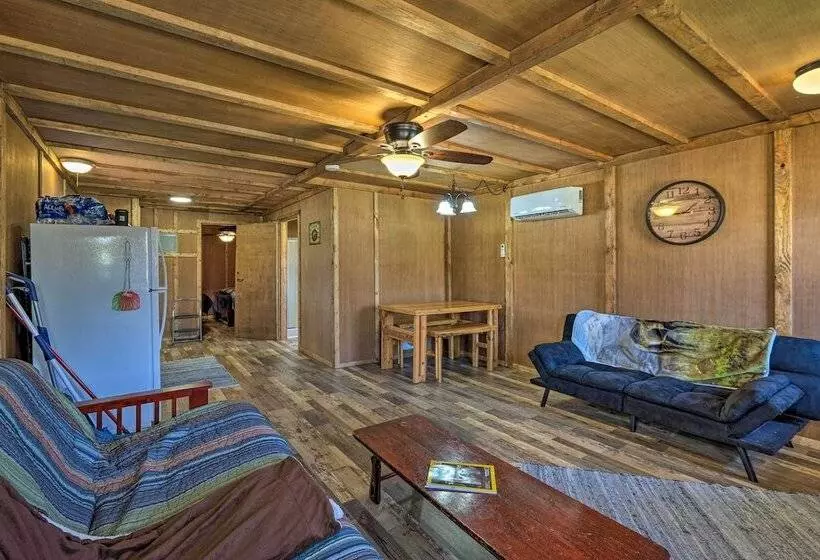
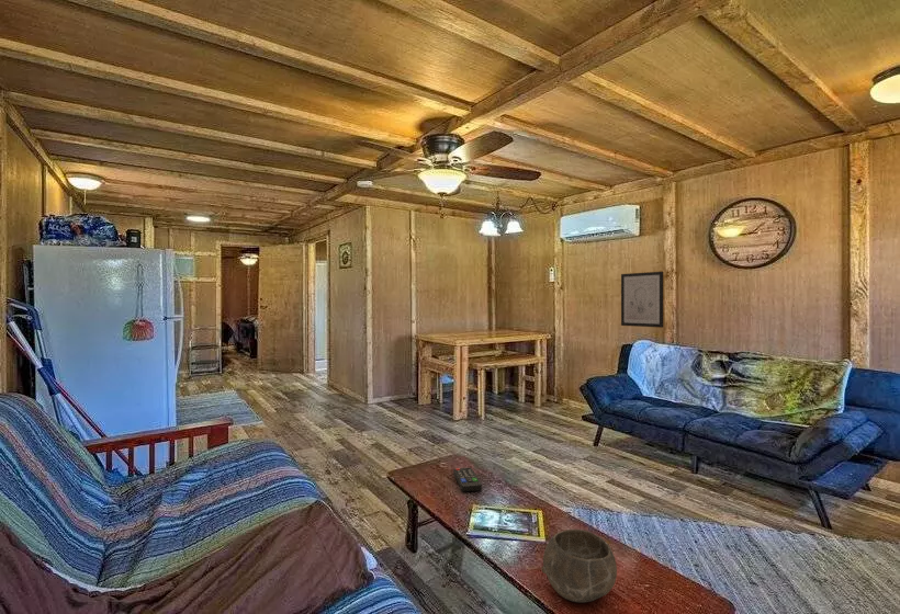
+ bowl (580, 567)
+ wall art (641, 299)
+ remote control (466, 478)
